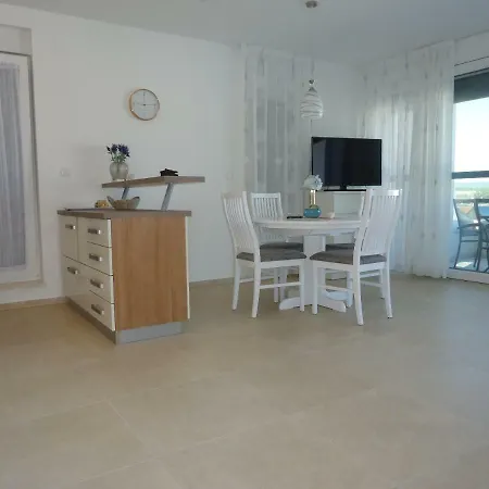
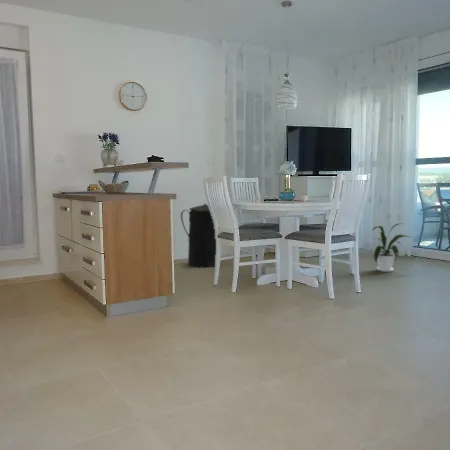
+ trash can (201, 234)
+ house plant (388, 246)
